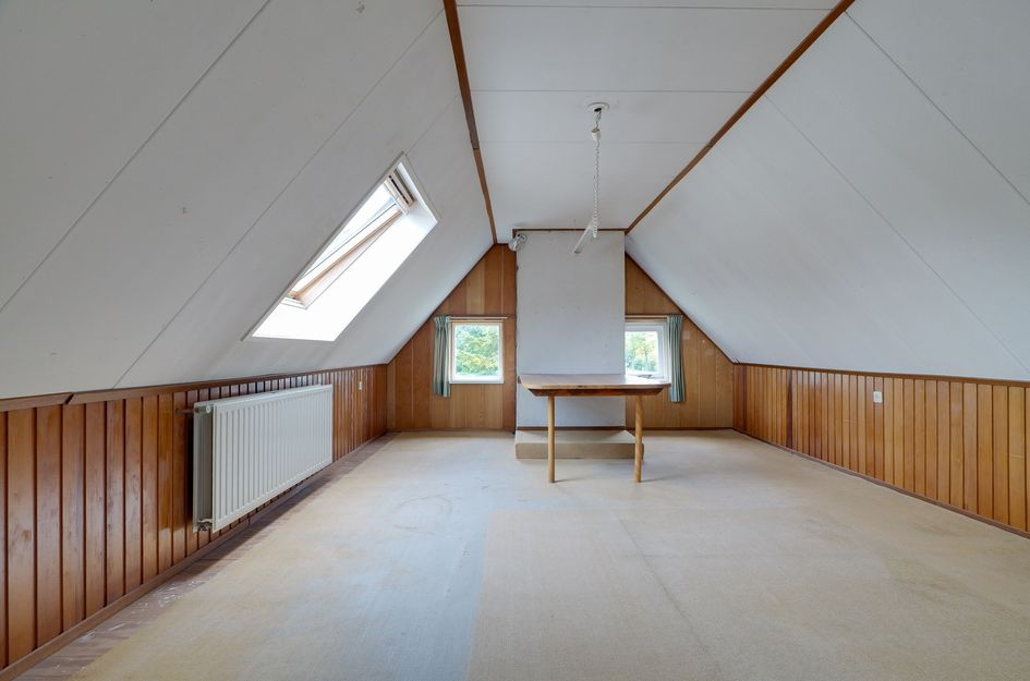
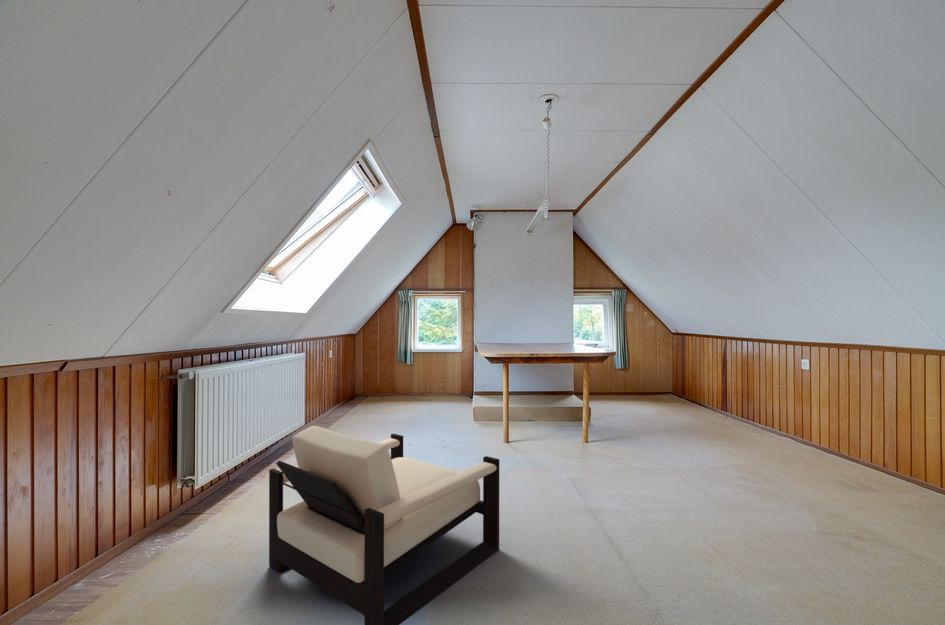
+ armchair (382, 493)
